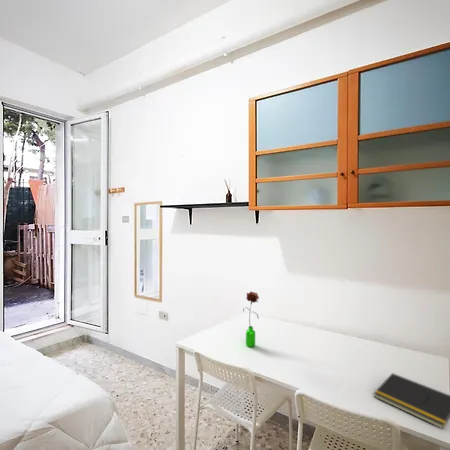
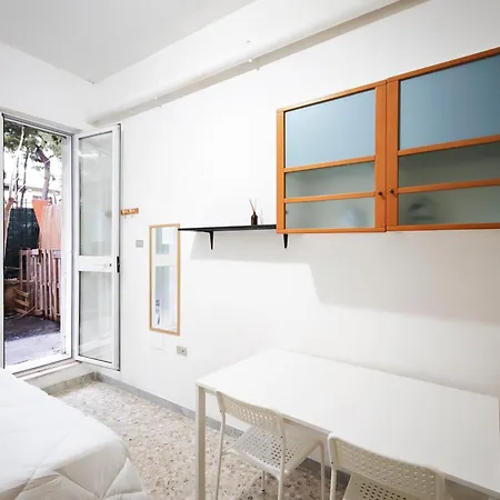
- flower (249, 318)
- notepad (414, 397)
